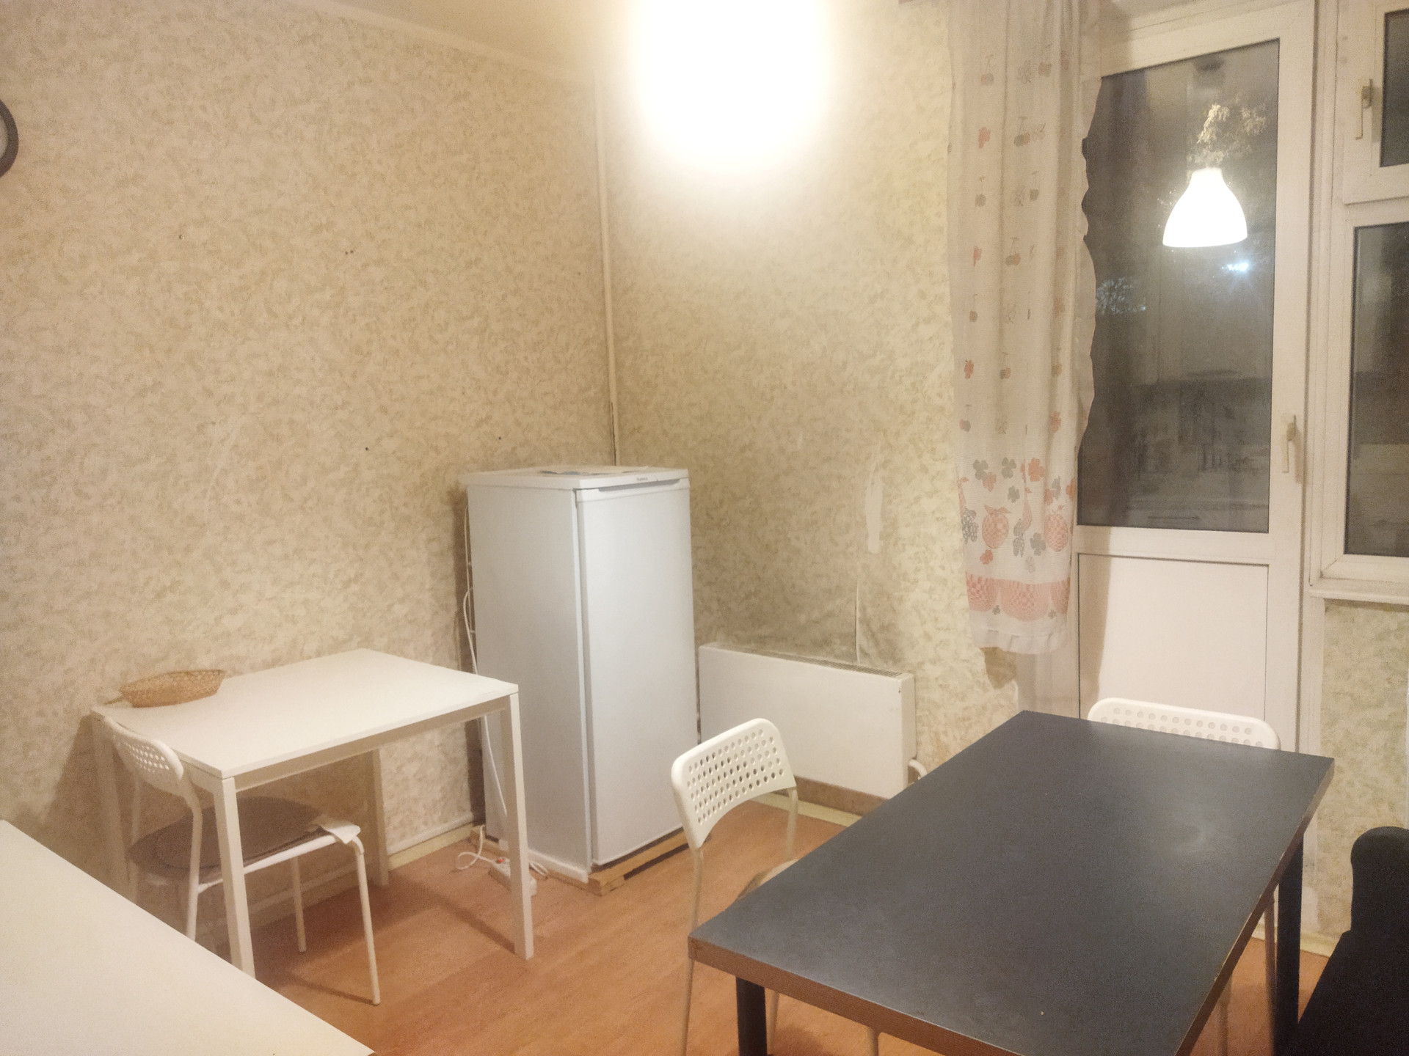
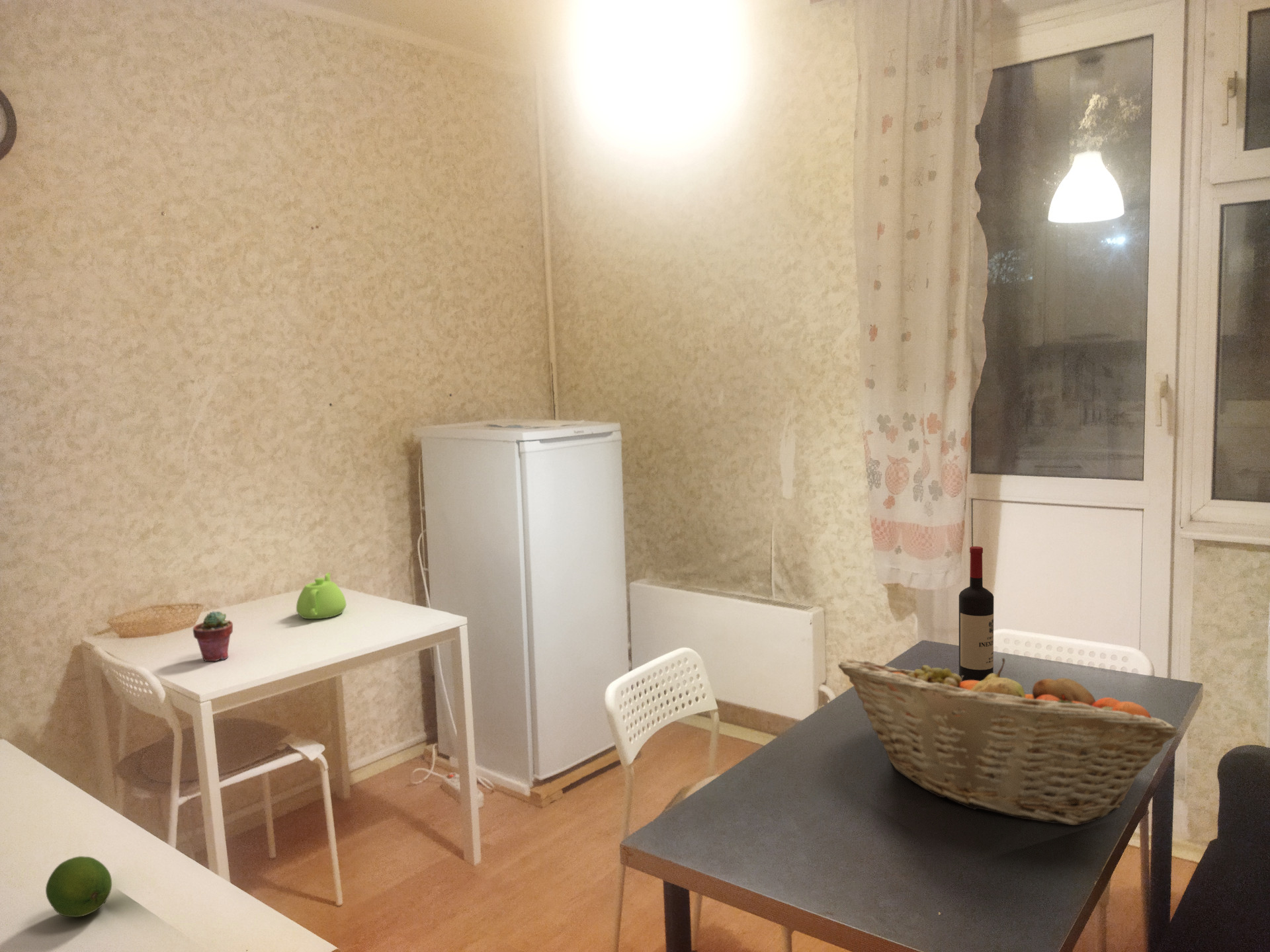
+ fruit basket (993, 717)
+ potted succulent (214, 634)
+ teapot (321, 595)
+ lime (80, 887)
+ wine bottle (976, 619)
